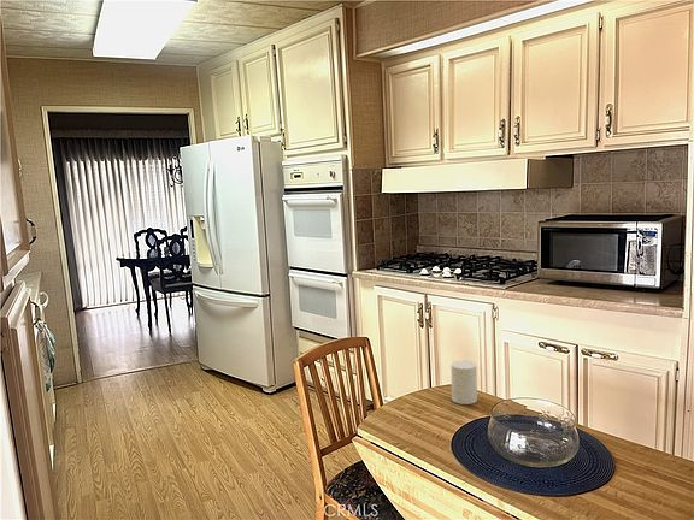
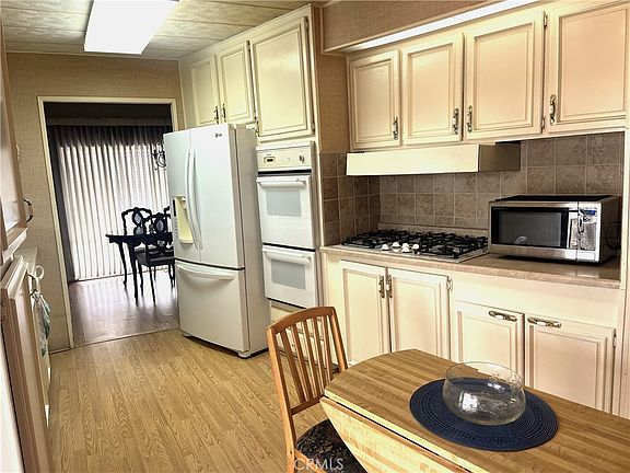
- cup (464, 382)
